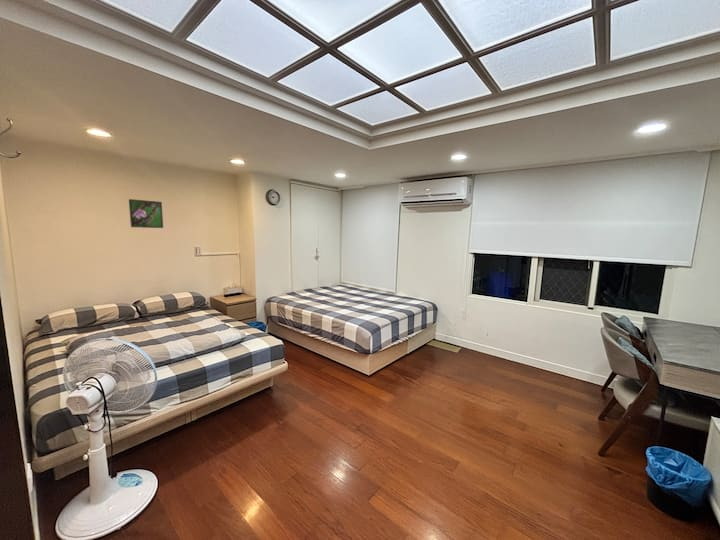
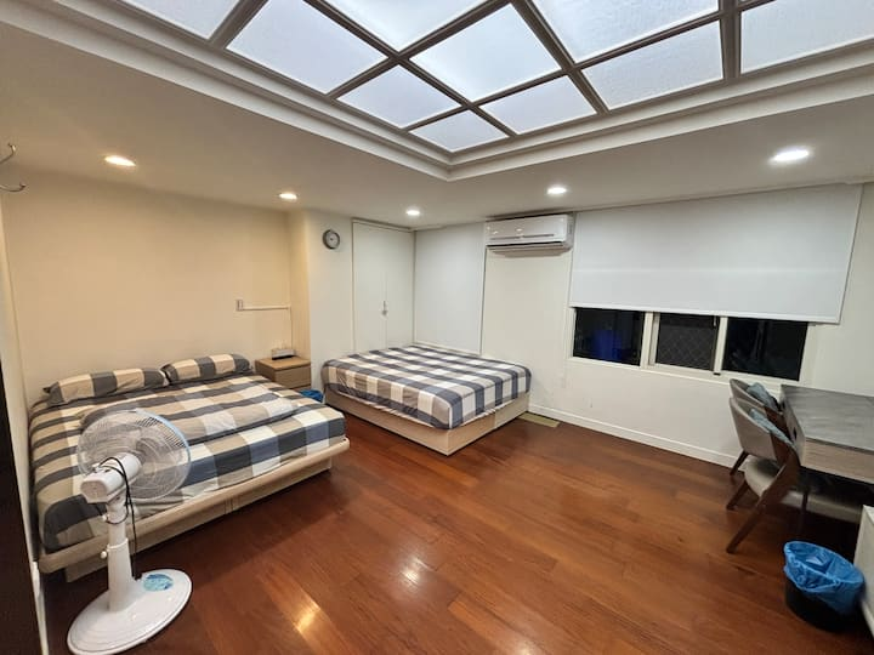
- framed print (146, 214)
